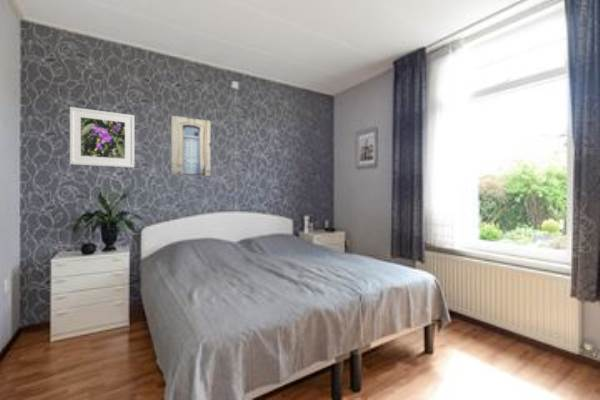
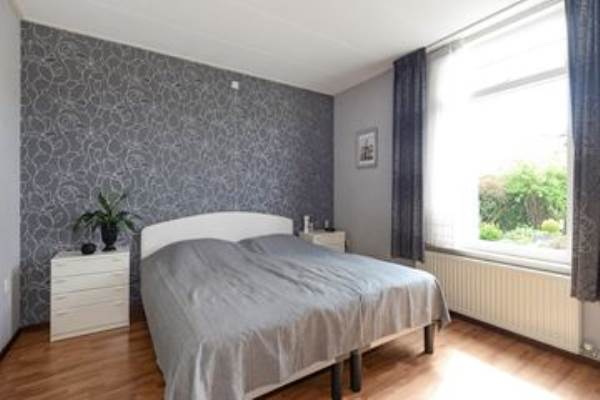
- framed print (103, 138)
- wall art (191, 146)
